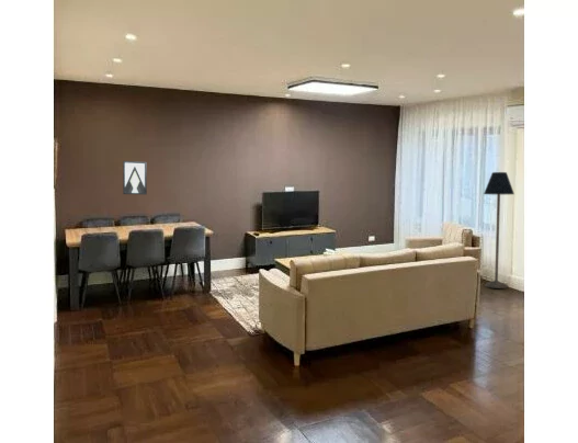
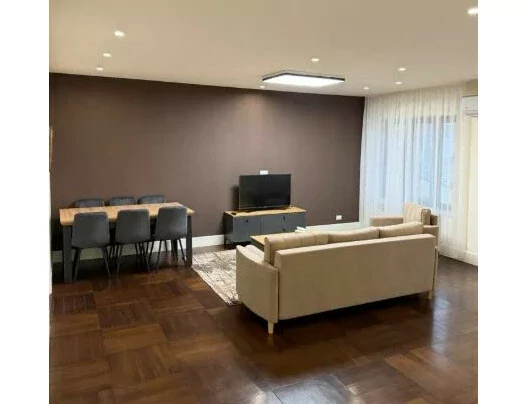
- floor lamp (497, 229)
- wall art (135, 178)
